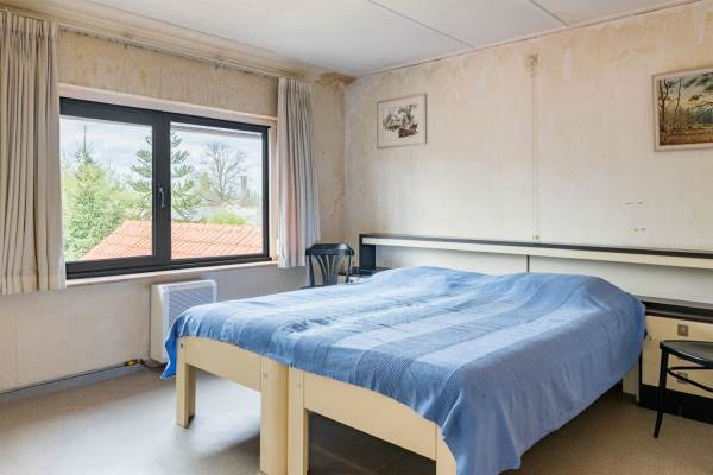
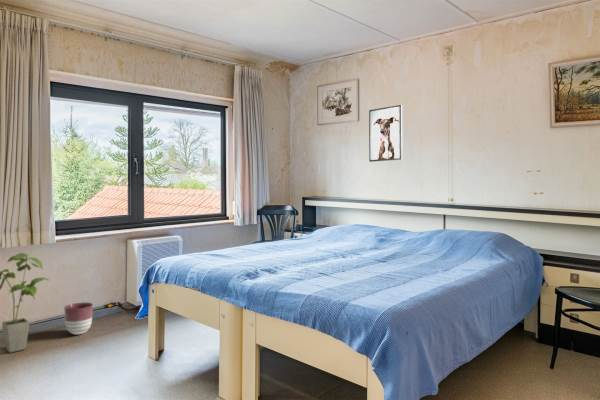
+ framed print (385, 134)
+ house plant (22, 300)
+ planter (78, 319)
